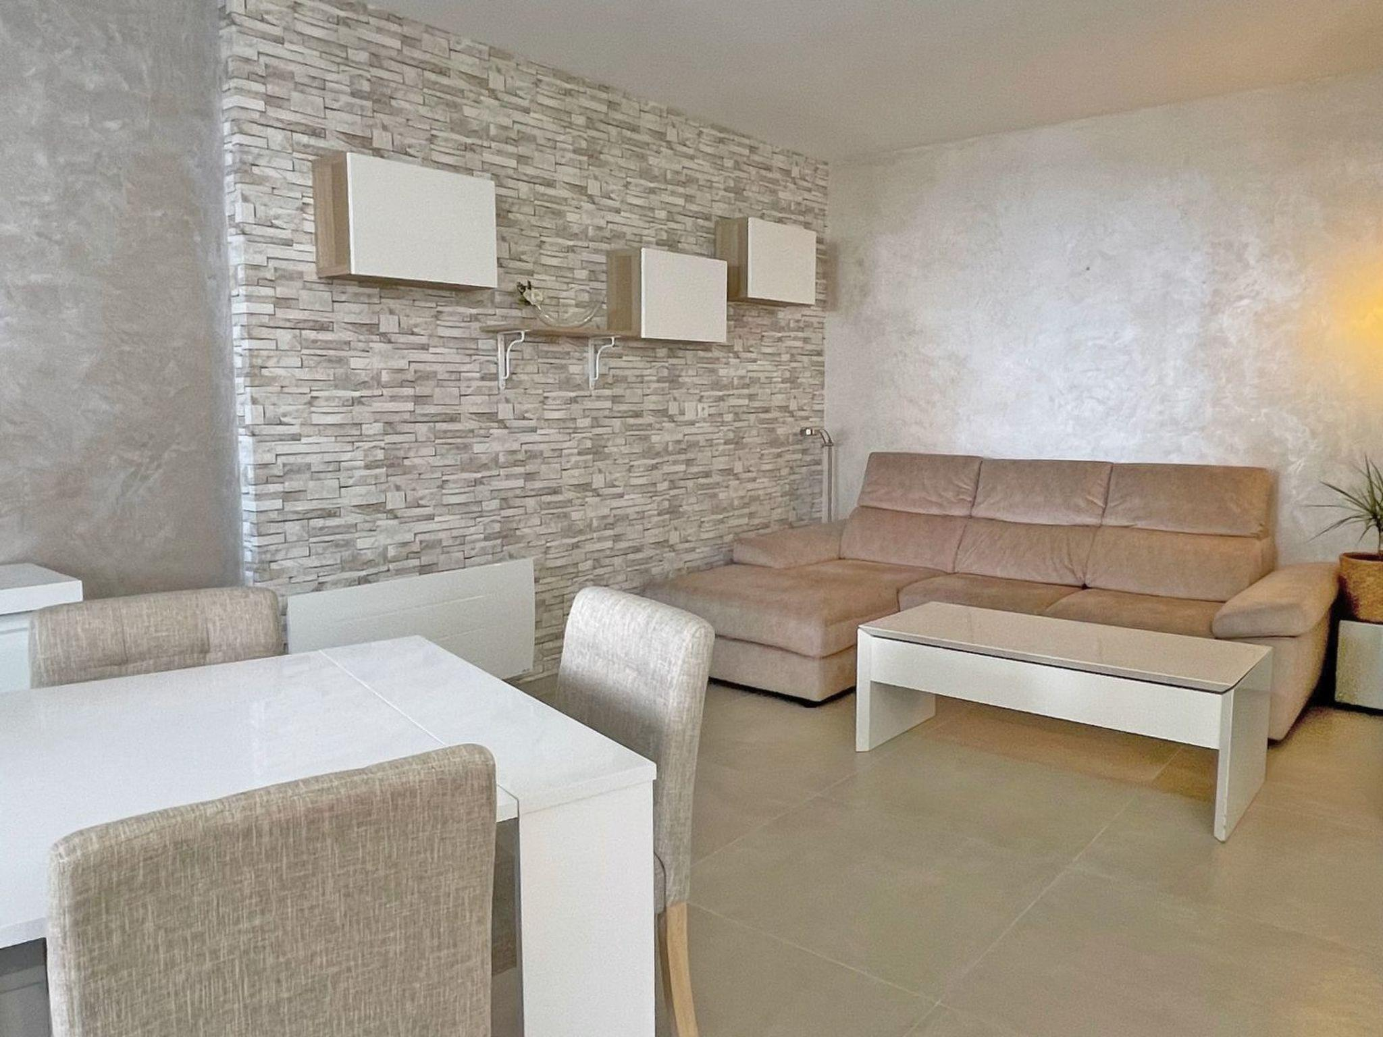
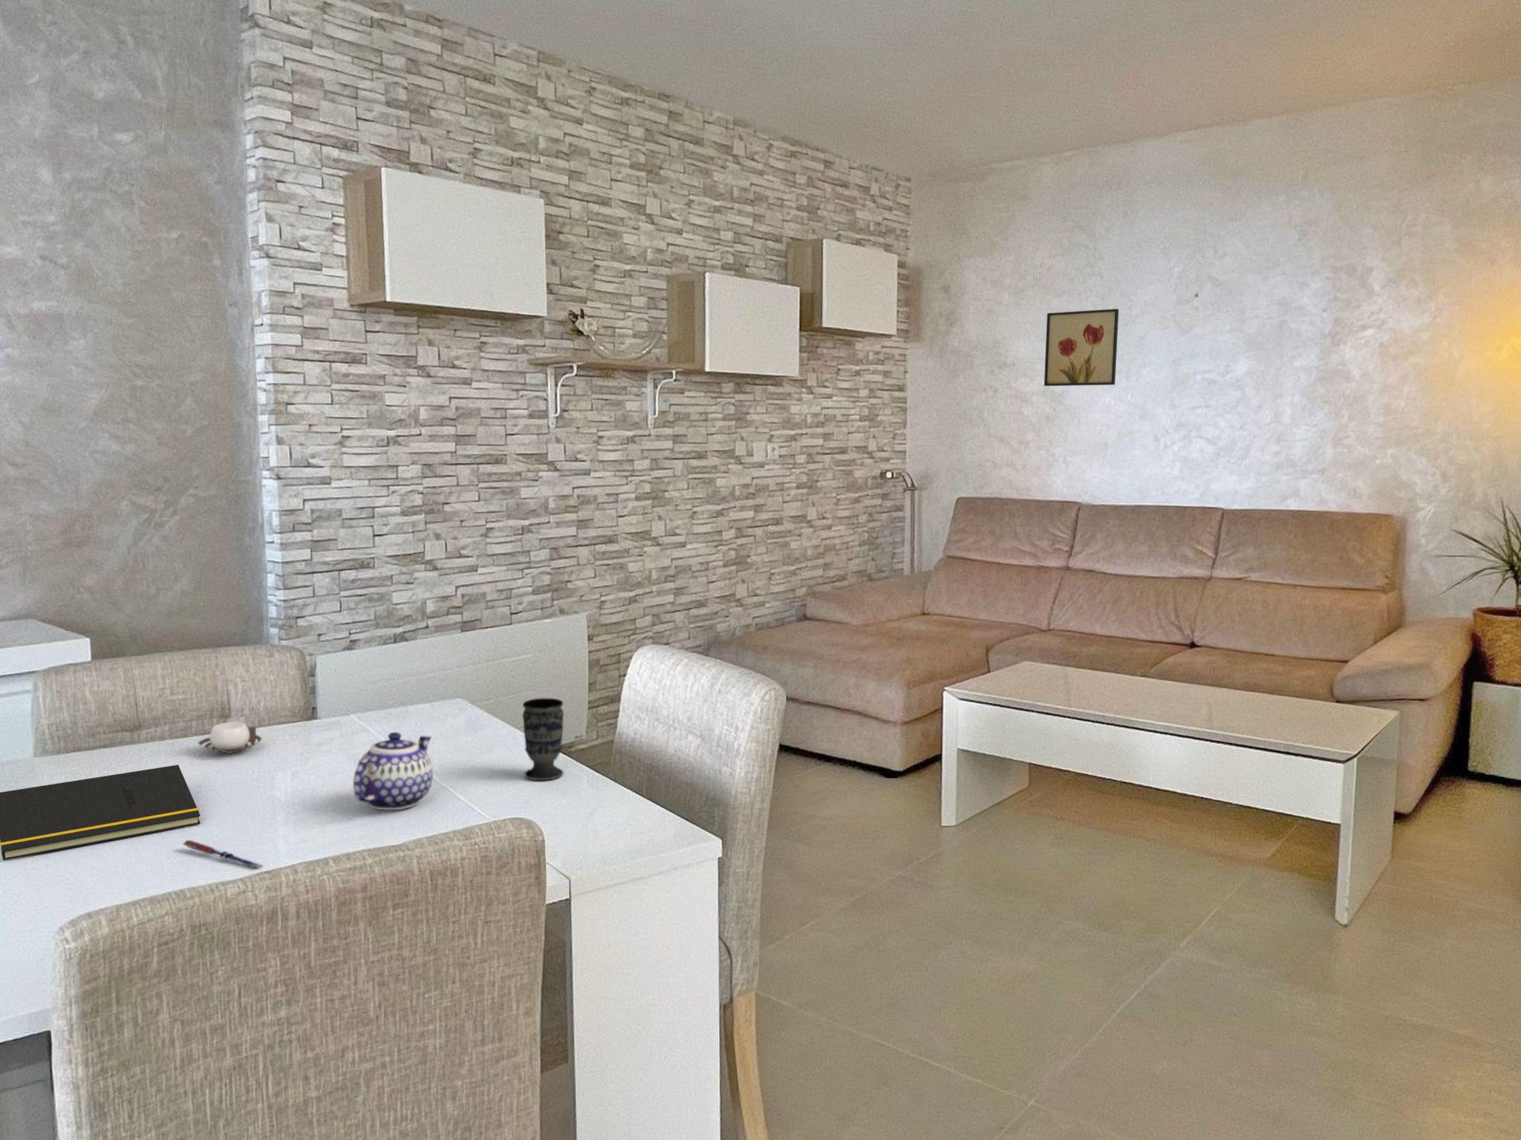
+ pen (222, 853)
+ cup (543, 739)
+ notepad (97, 808)
+ wall art (1080, 348)
+ cup (230, 738)
+ teapot (394, 768)
